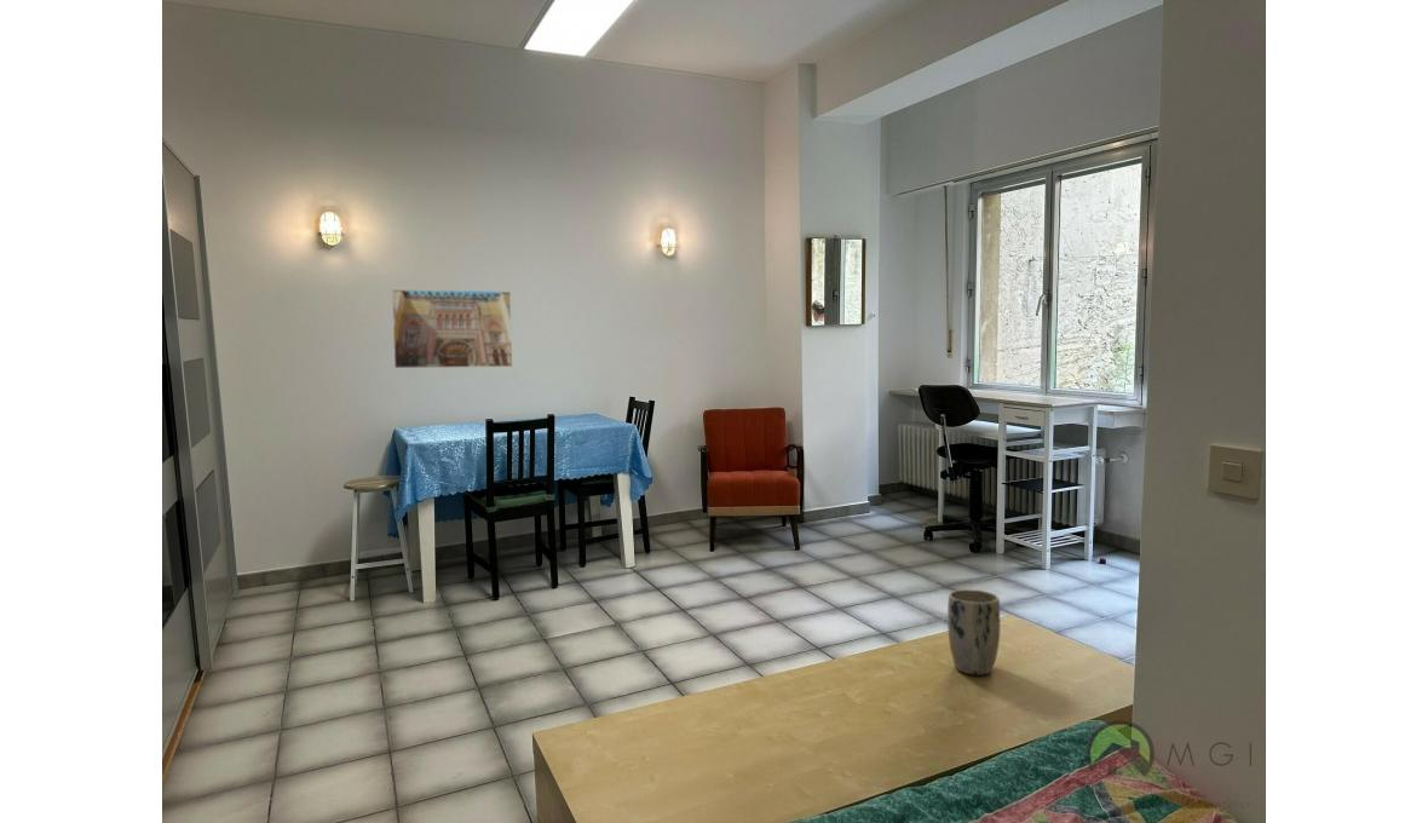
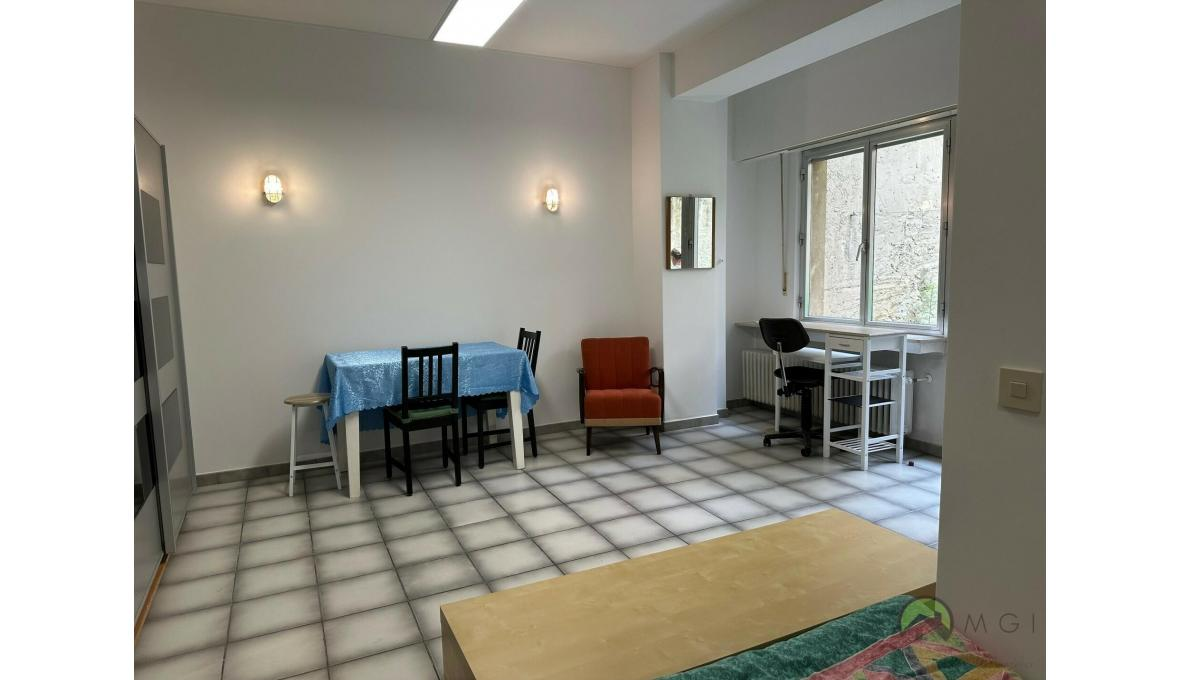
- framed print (453, 329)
- plant pot (973, 632)
